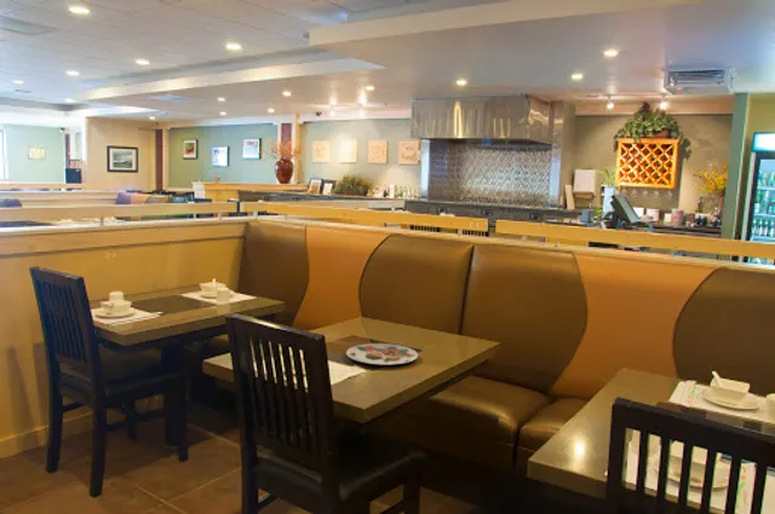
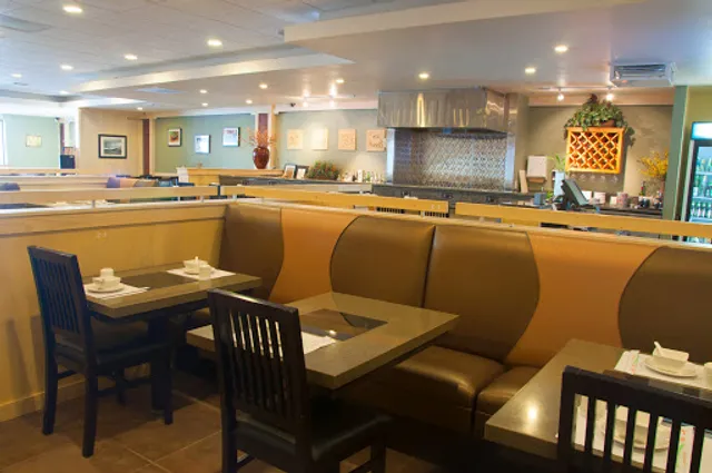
- plate (381, 354)
